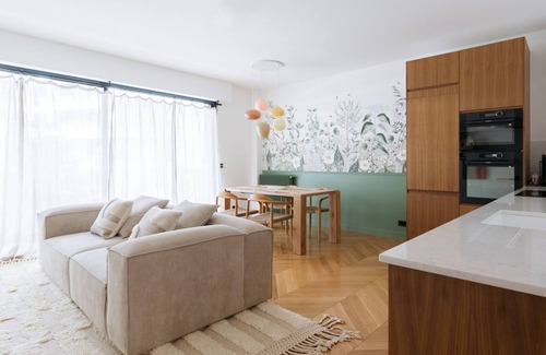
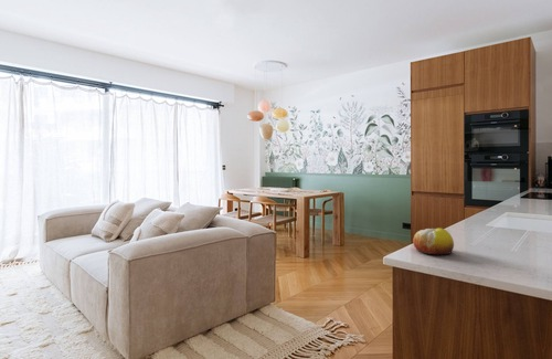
+ fruit (432, 239)
